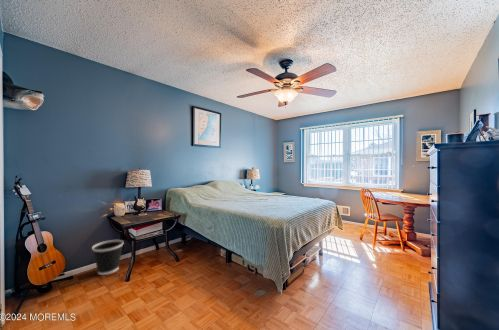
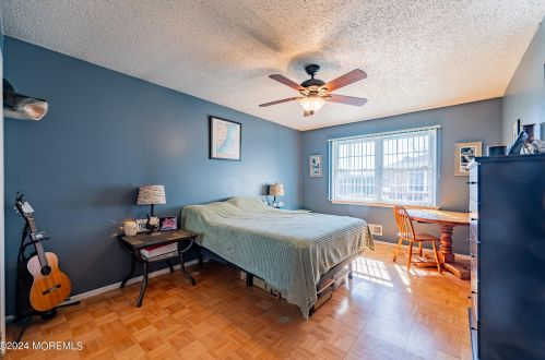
- wastebasket (108, 257)
